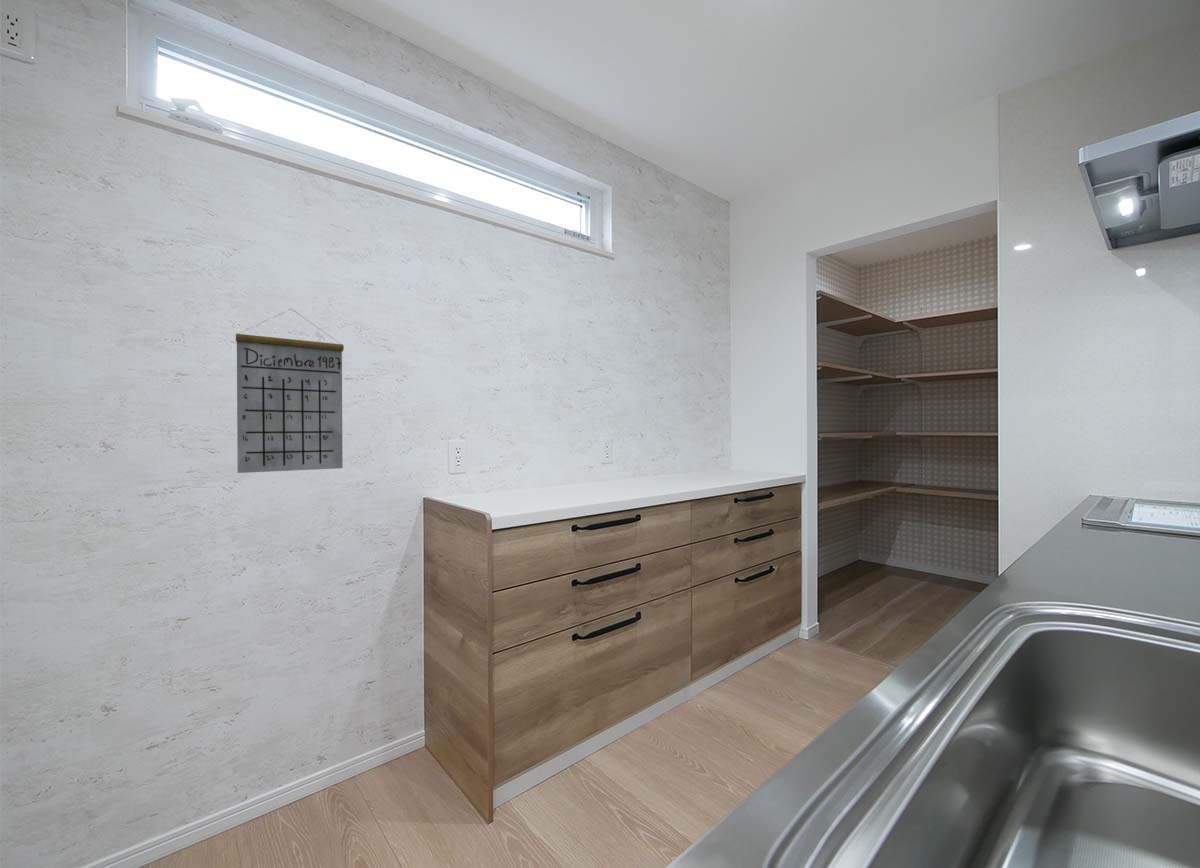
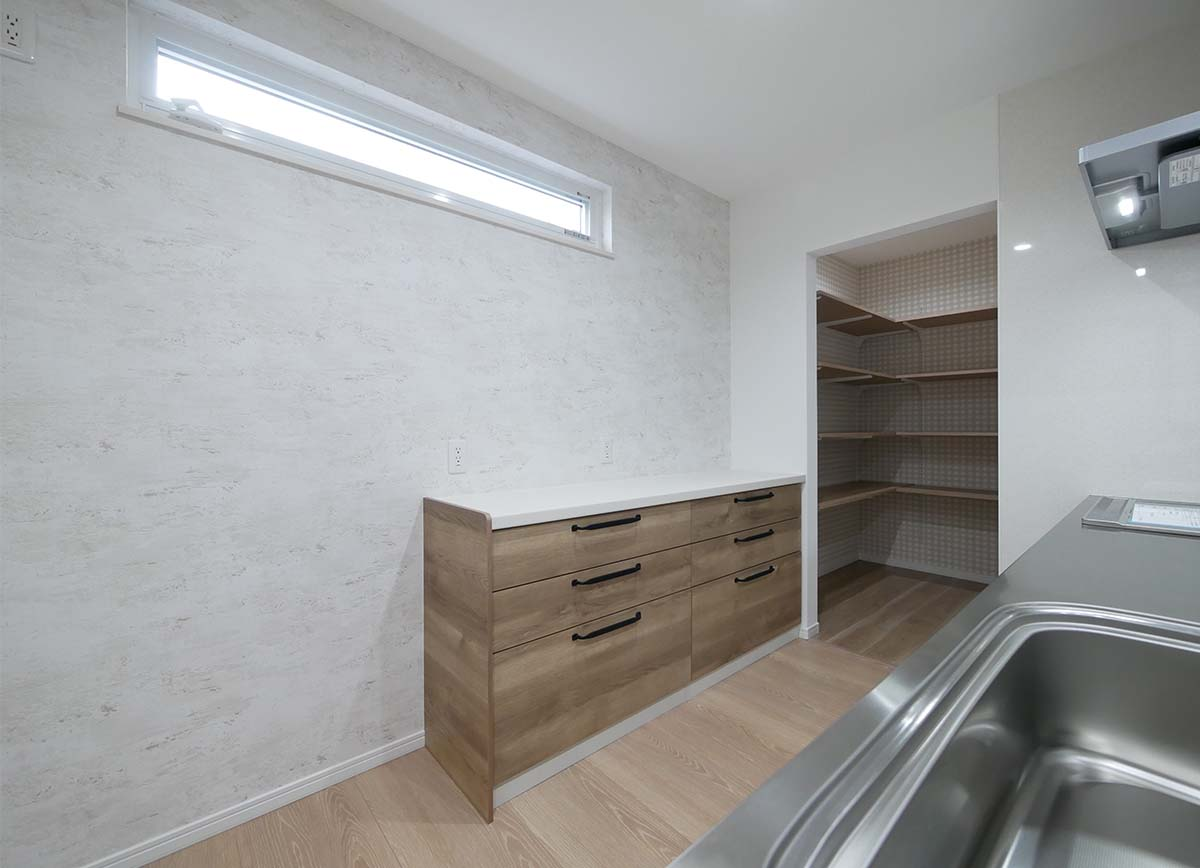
- calendar (292, 389)
